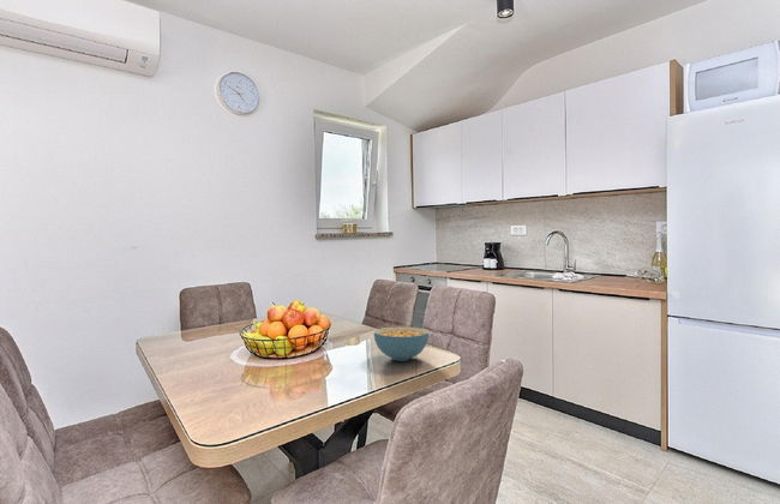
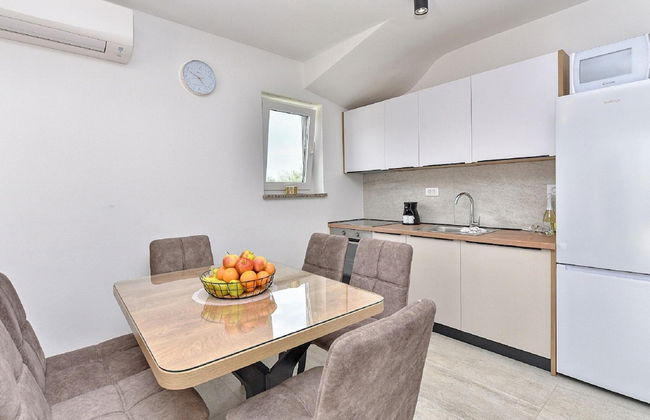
- cereal bowl (401, 344)
